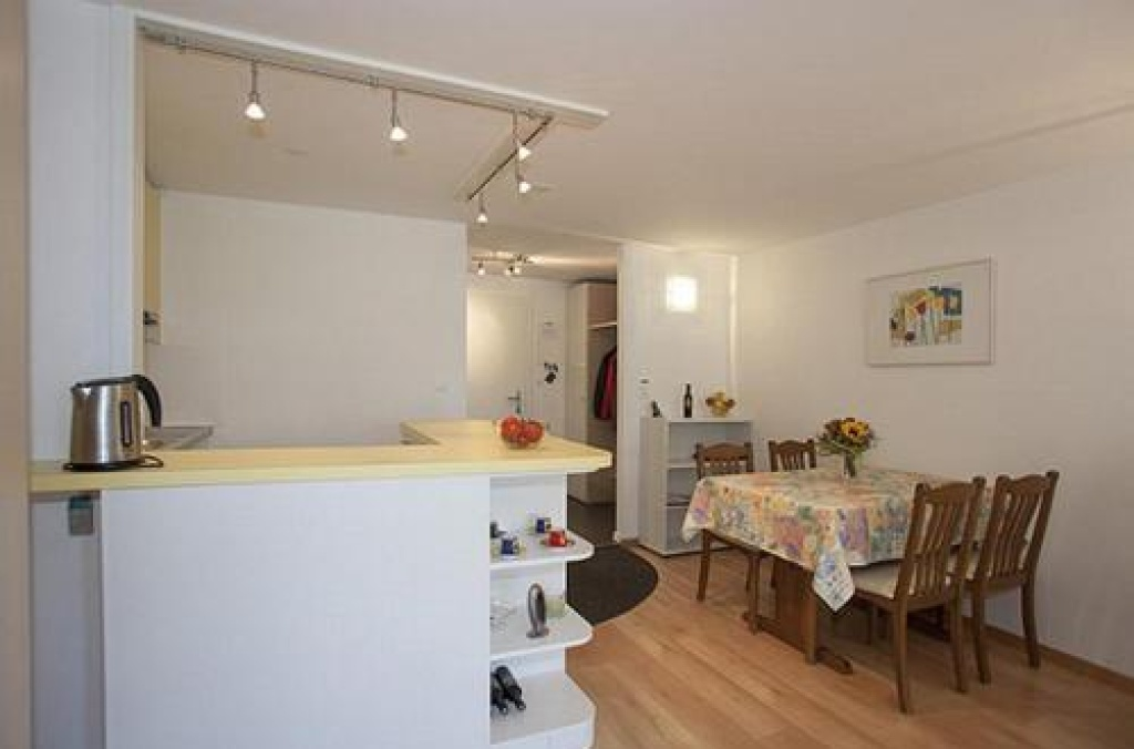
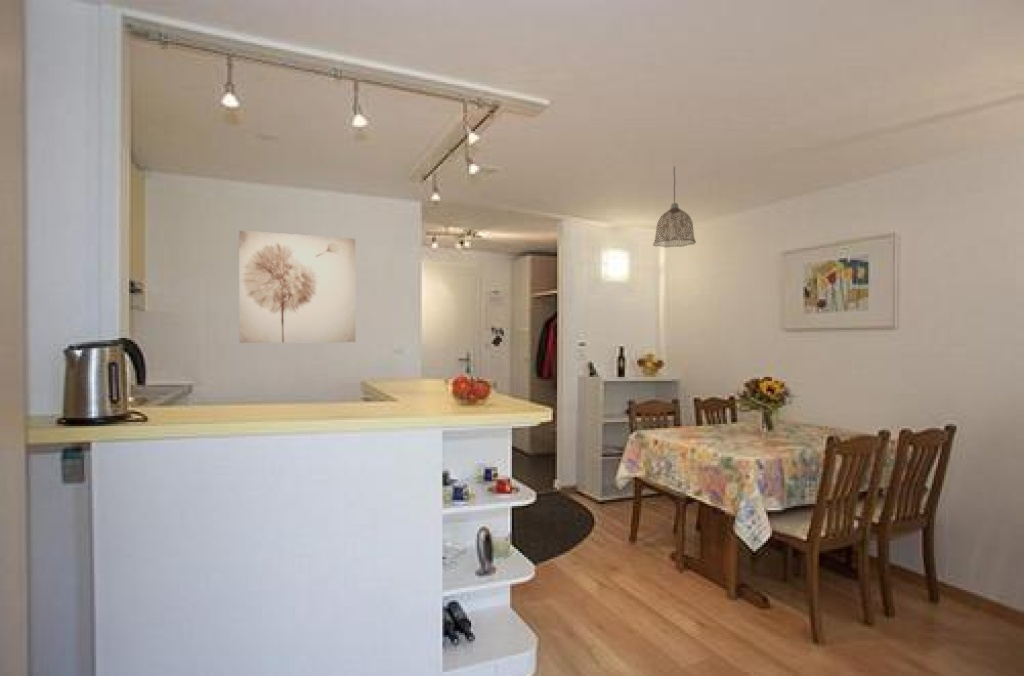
+ wall art (299, 288)
+ pendant lamp (674, 205)
